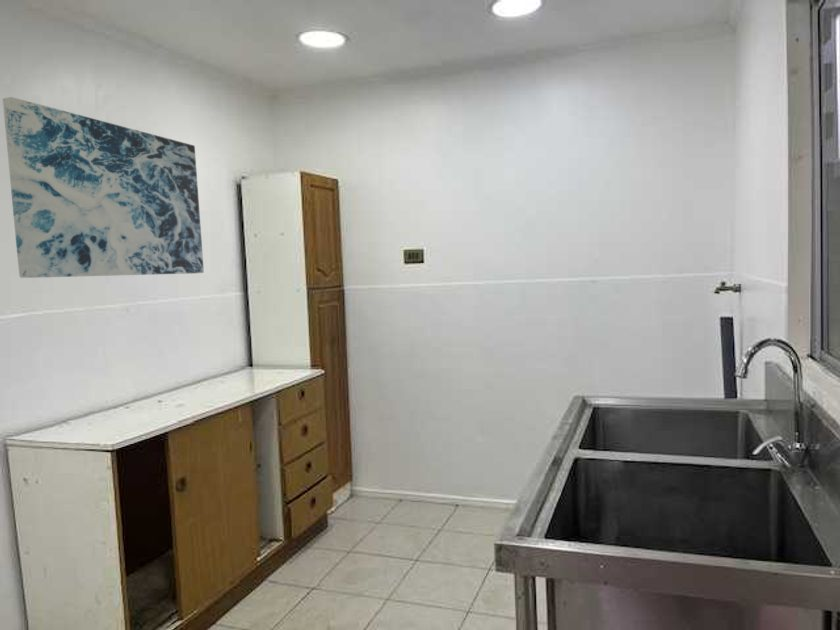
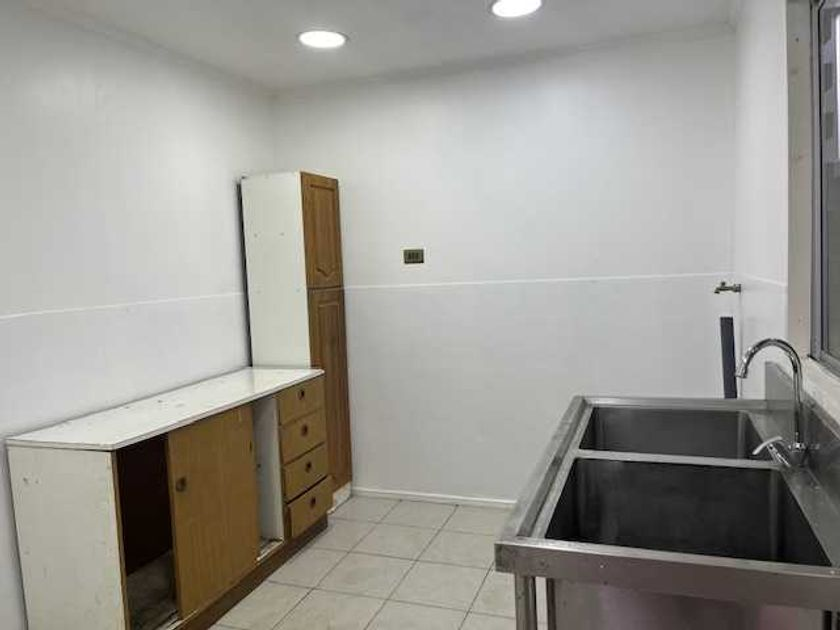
- wall art (120, 201)
